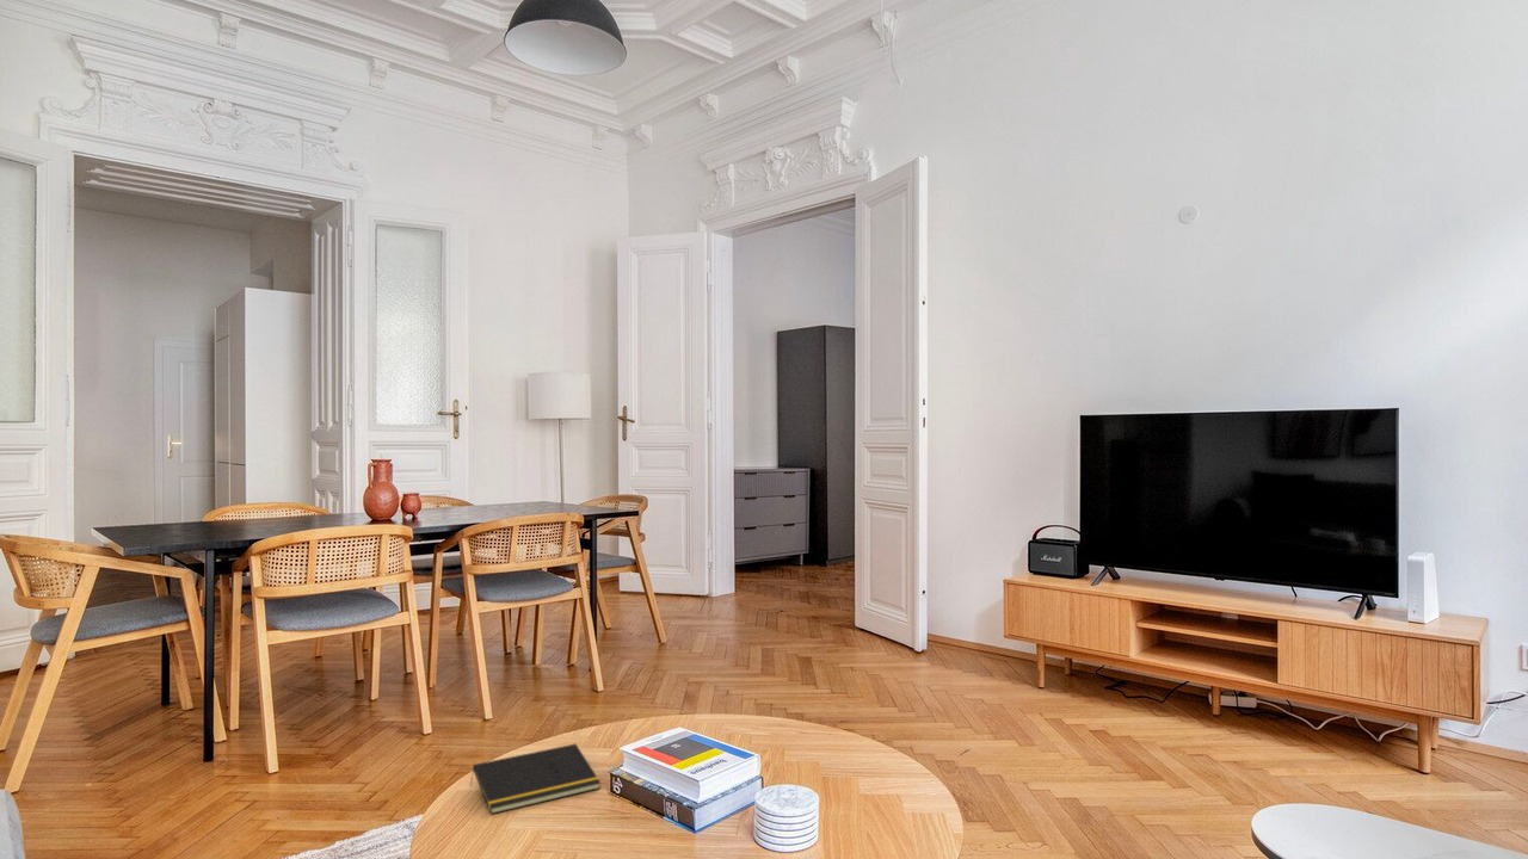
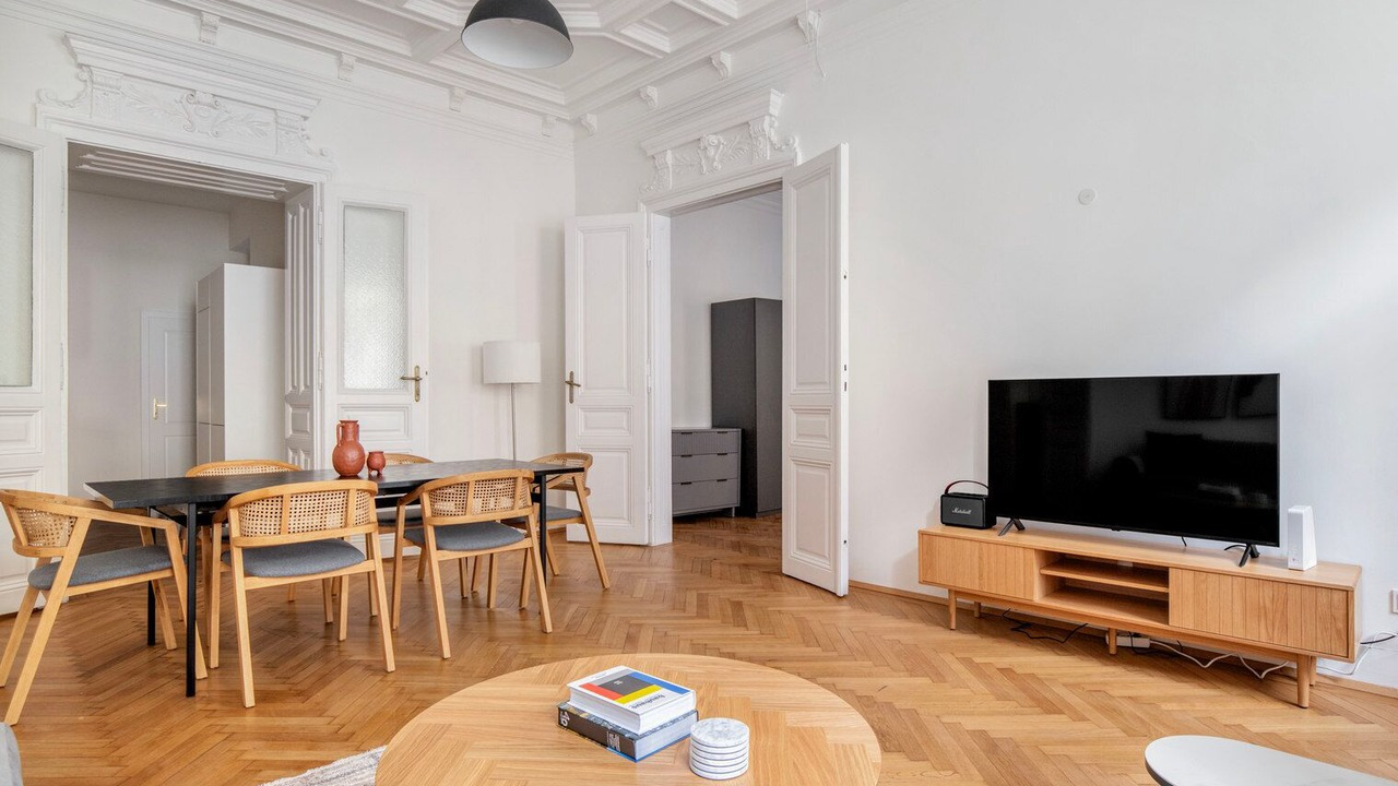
- notepad (536, 775)
